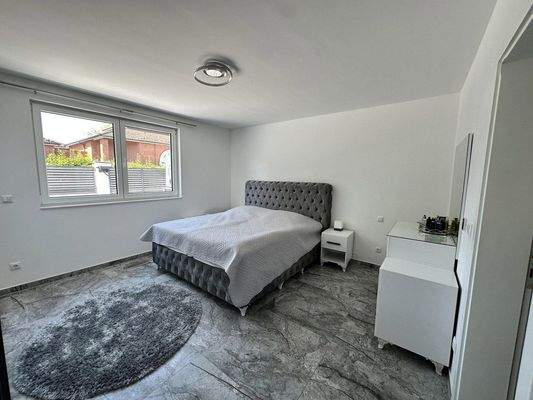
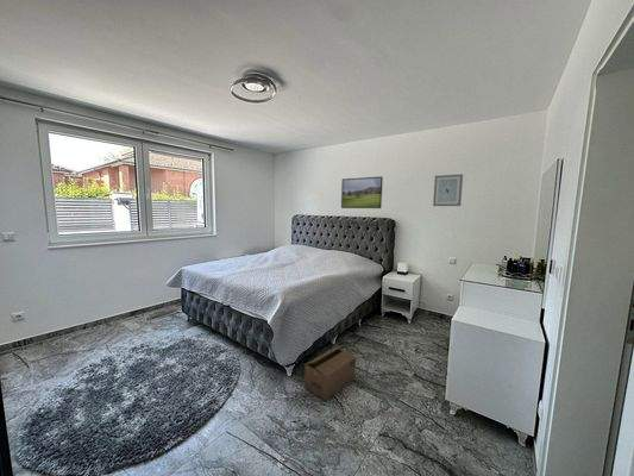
+ cardboard box (333, 365)
+ wall art (447, 190)
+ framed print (360, 193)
